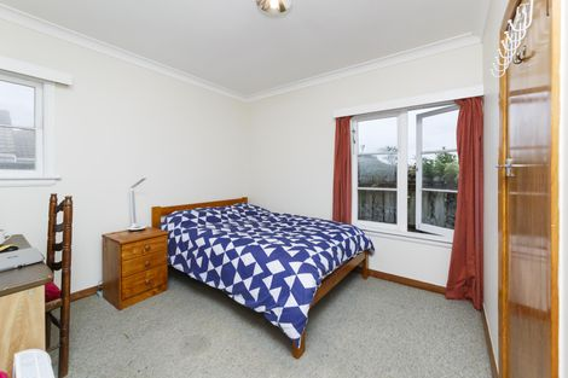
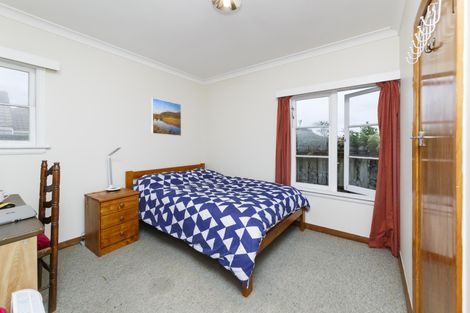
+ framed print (167, 118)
